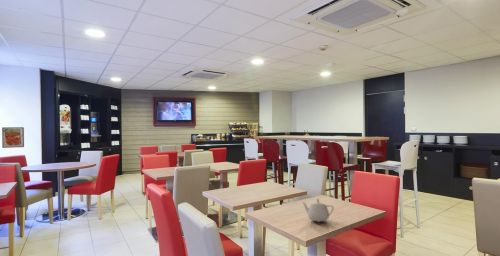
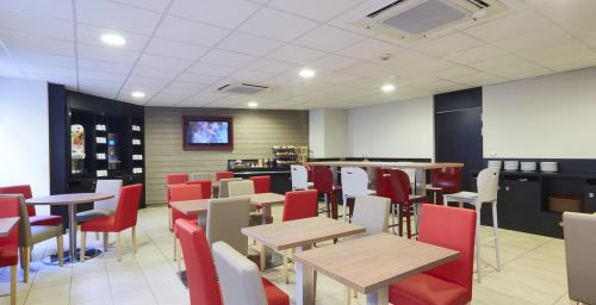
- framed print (13, 137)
- teapot (316, 210)
